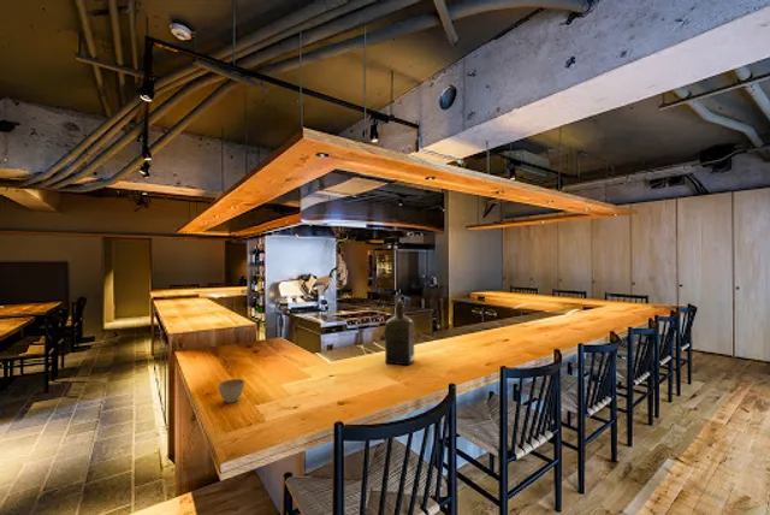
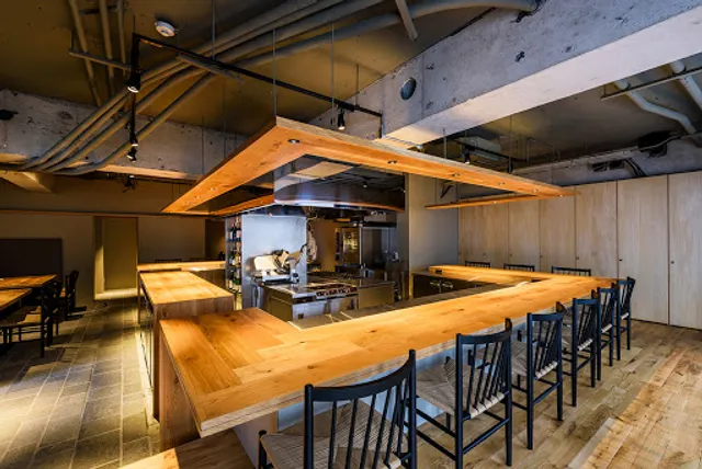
- liquor (399, 331)
- flower pot (231, 391)
